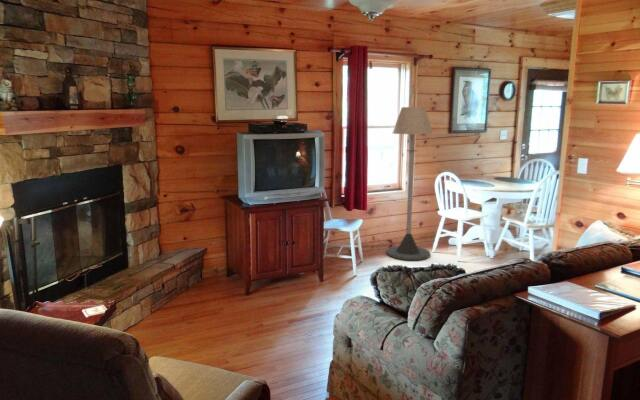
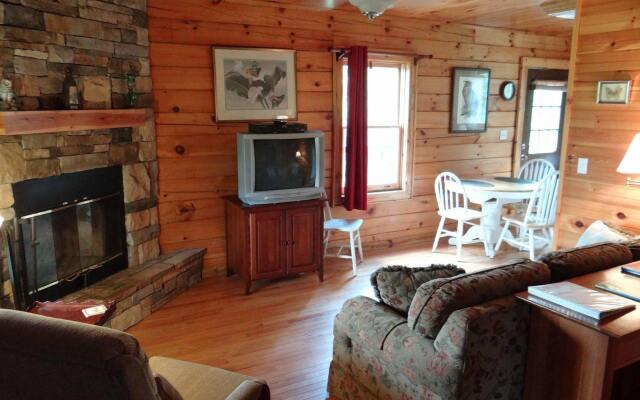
- floor lamp (410, 182)
